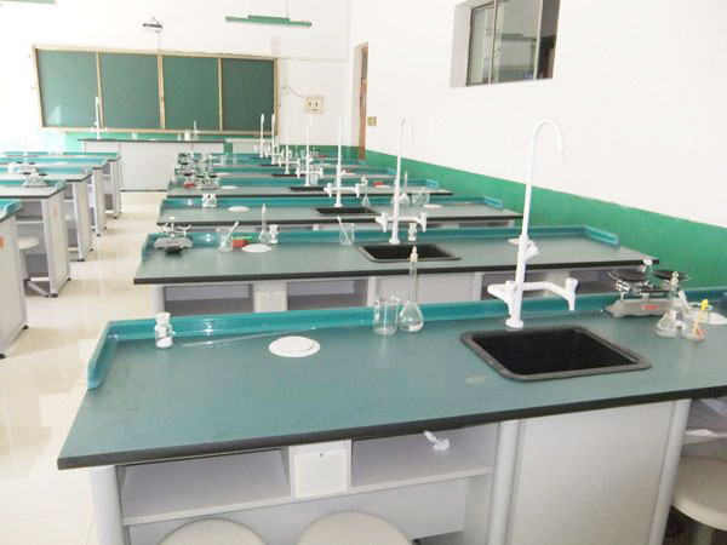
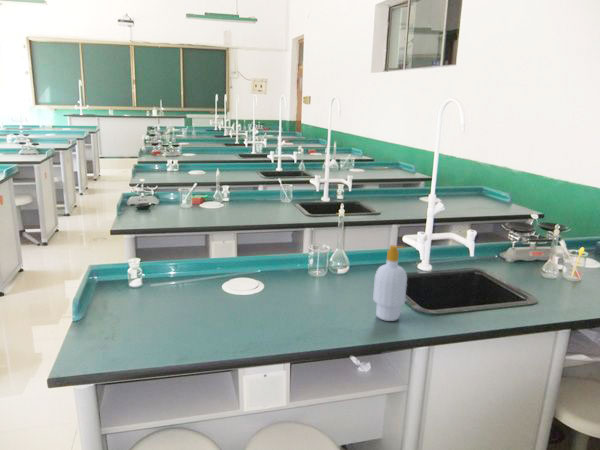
+ soap bottle (390, 282)
